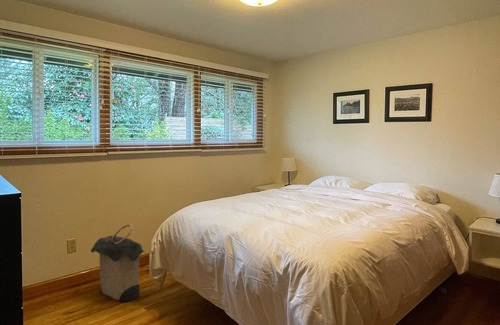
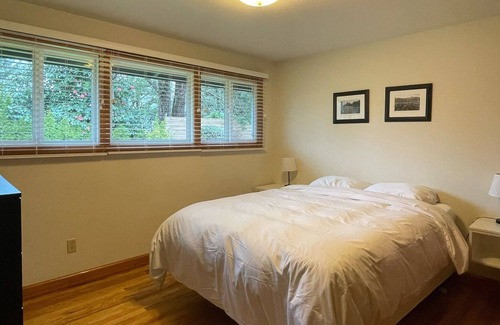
- laundry hamper (117, 259)
